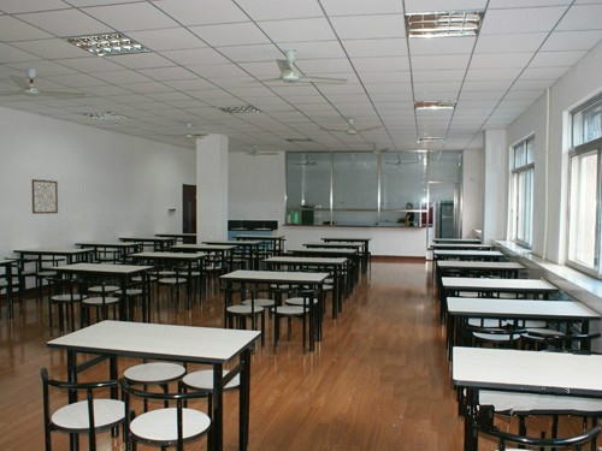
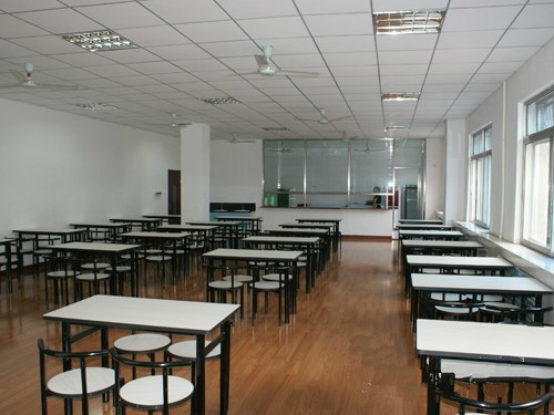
- wall art (43, 196)
